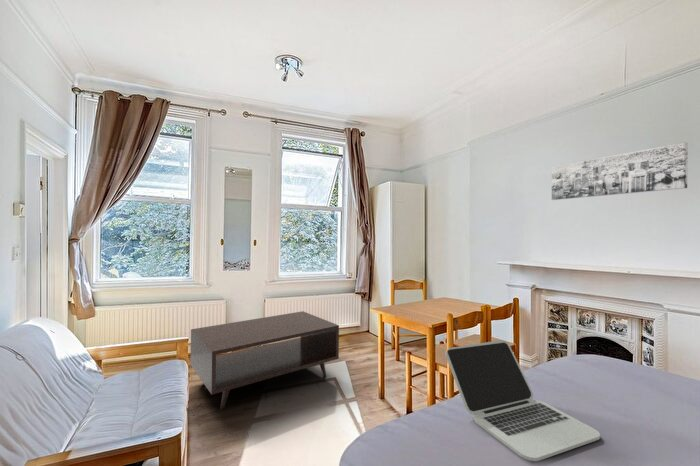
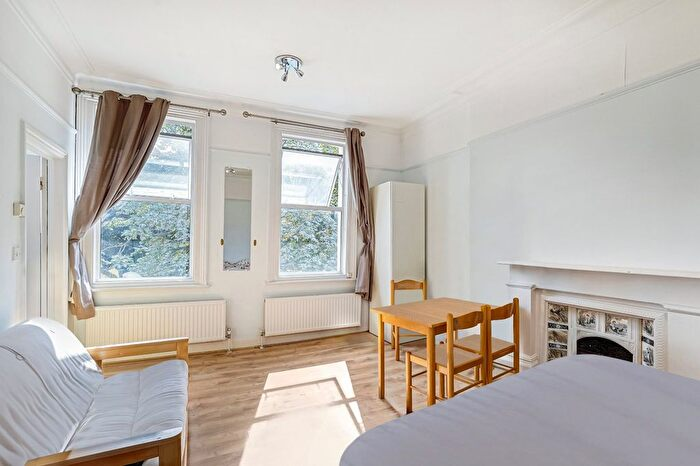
- coffee table (266, 353)
- laptop (515, 388)
- wall art (608, 175)
